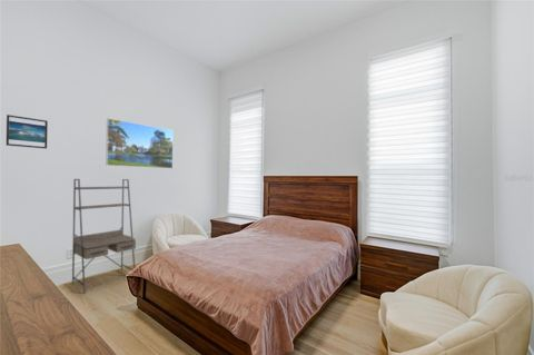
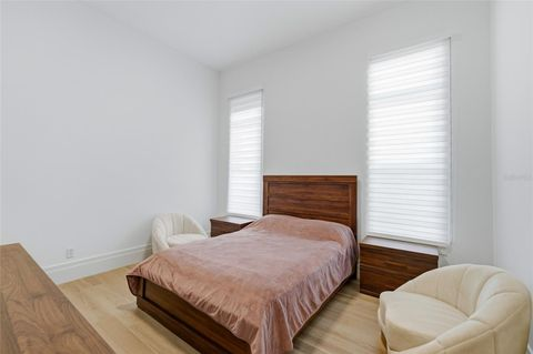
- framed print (27, 132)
- shelving unit (106, 231)
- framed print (142, 146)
